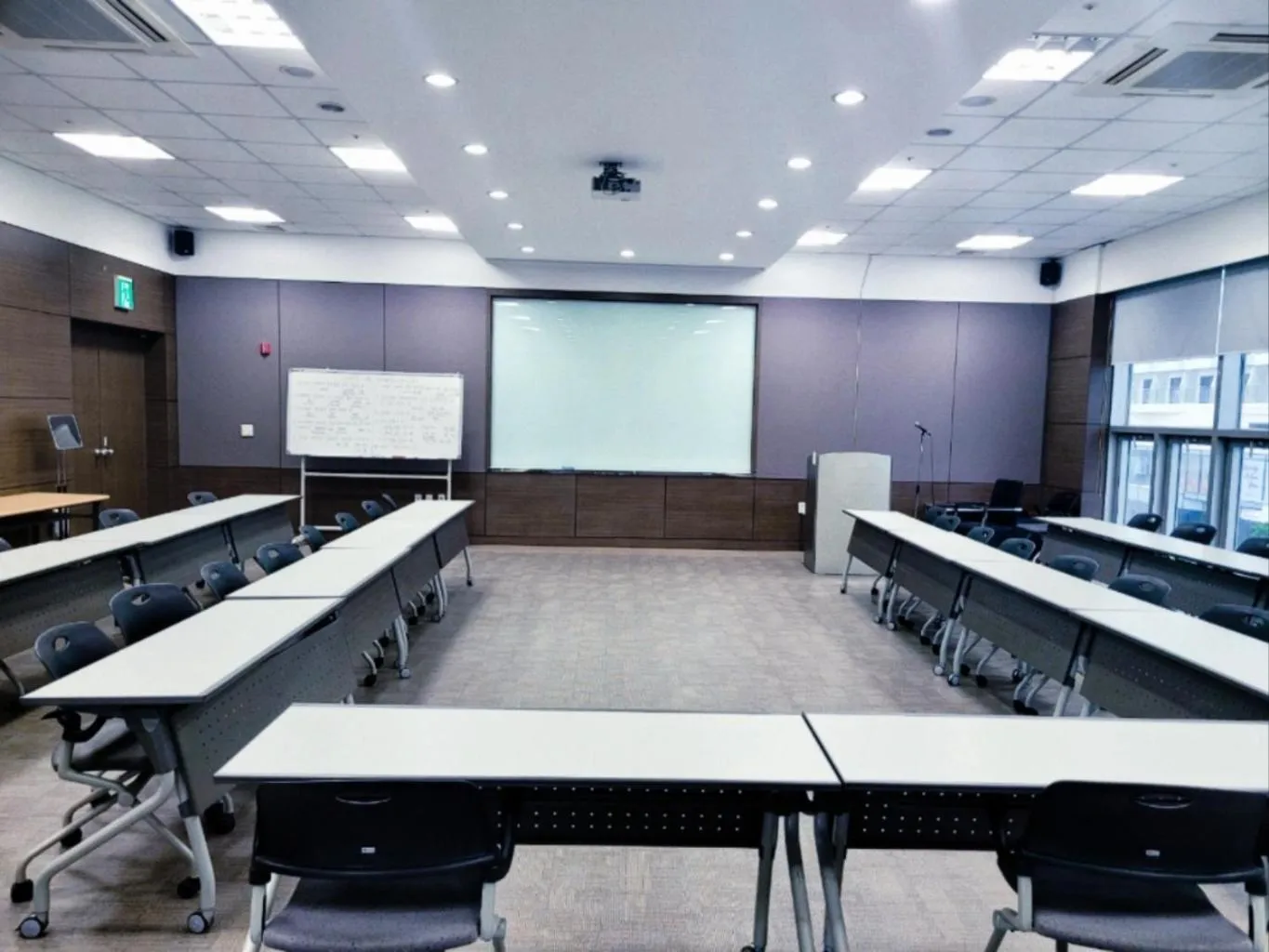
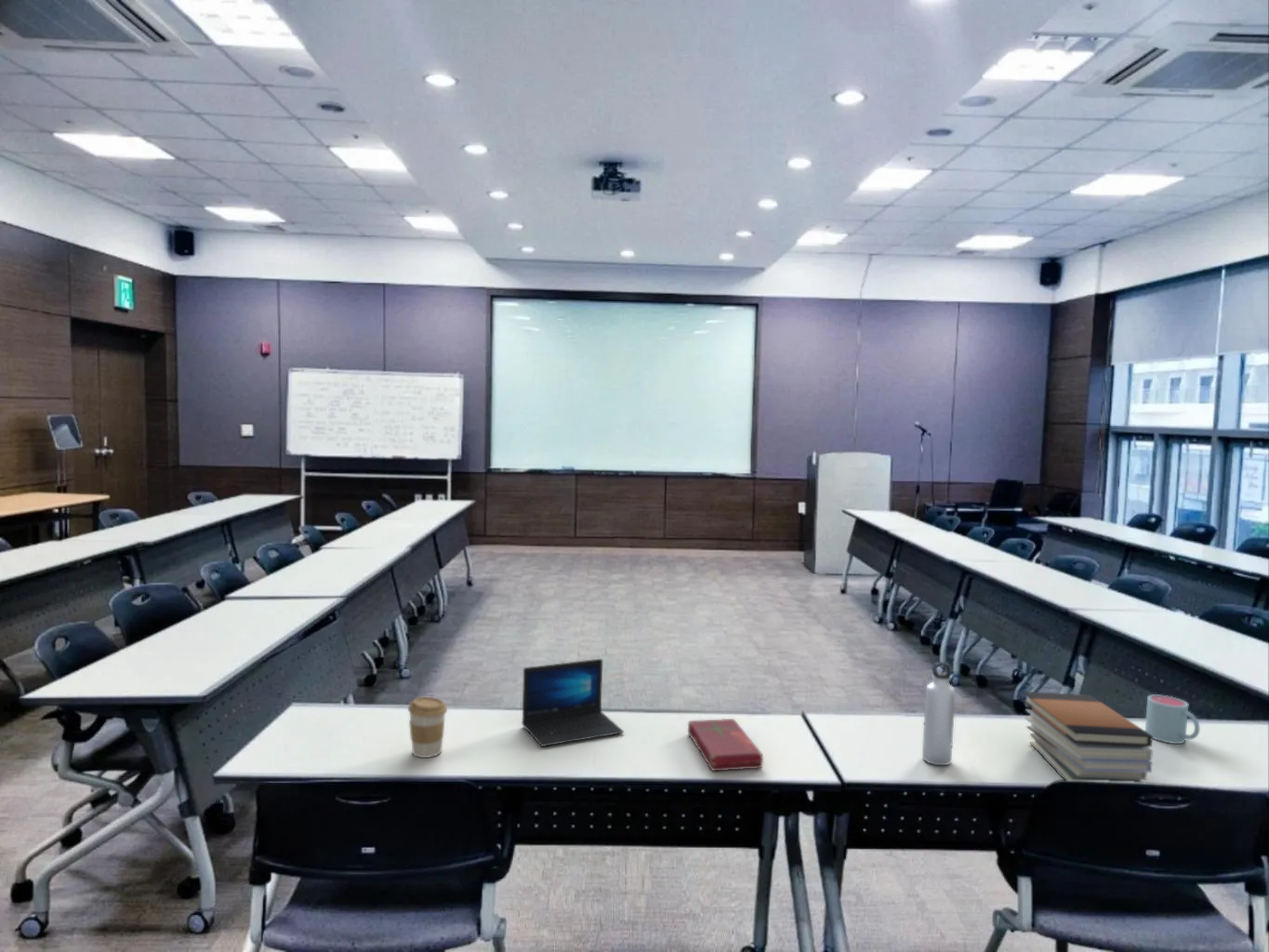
+ book (723, 743)
+ coffee cup (427, 725)
+ water bottle (939, 711)
+ mug (1174, 721)
+ laptop (573, 700)
+ book stack (1083, 740)
